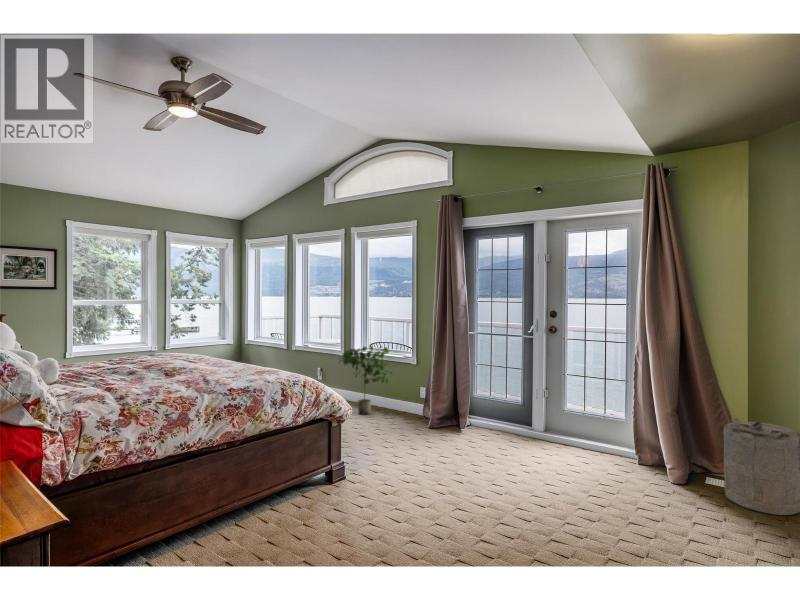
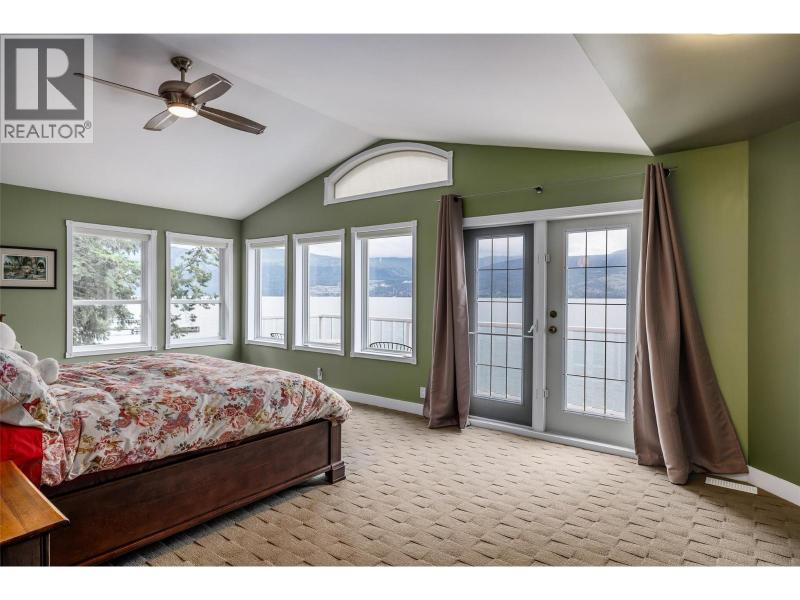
- potted plant (364, 379)
- laundry hamper (759, 460)
